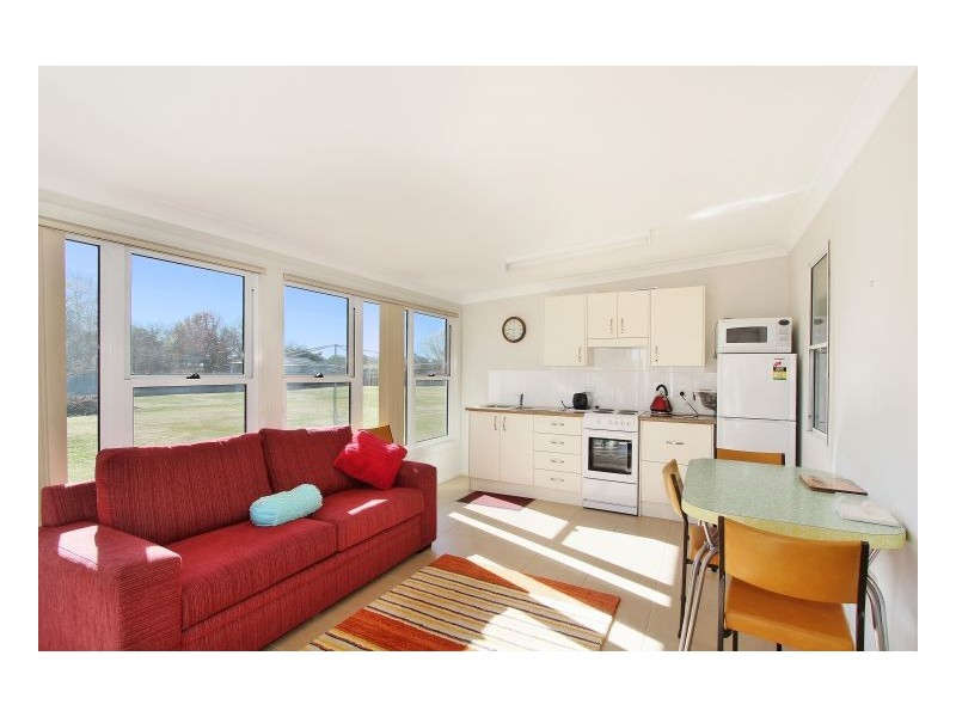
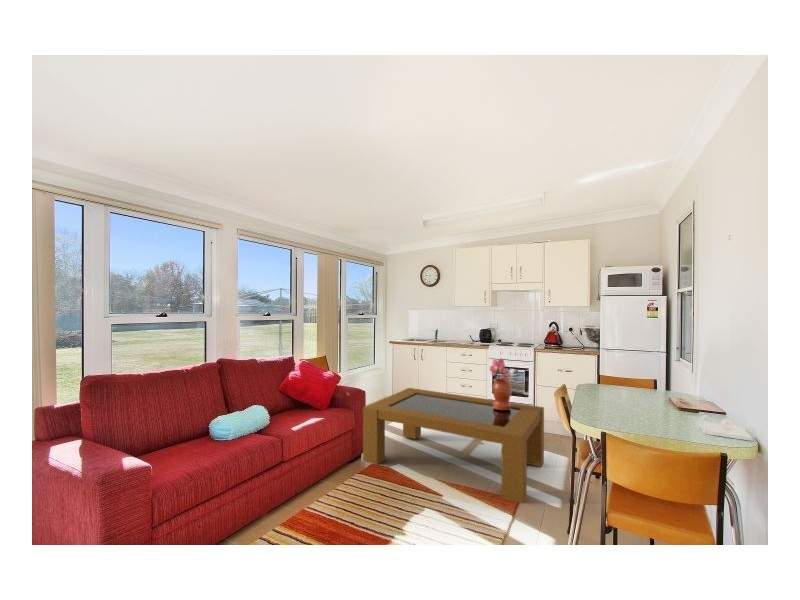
+ coffee table (453, 433)
+ potted flower (500, 382)
